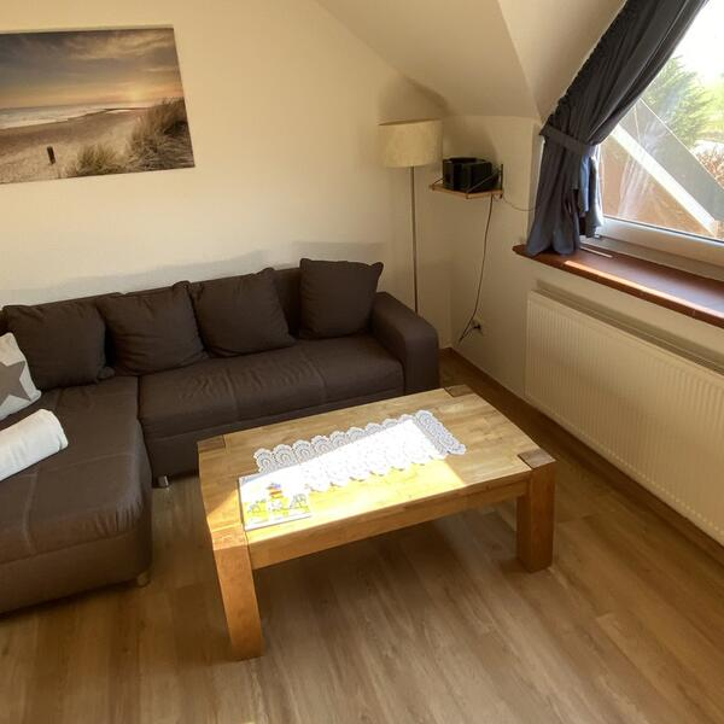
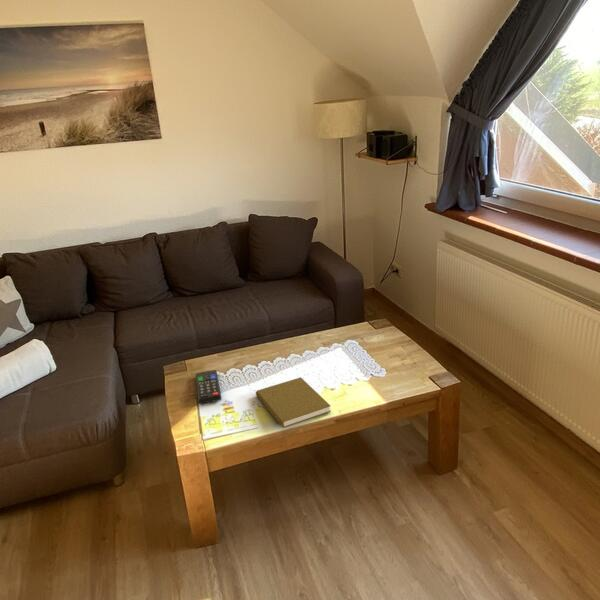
+ book (292, 401)
+ remote control (207, 385)
